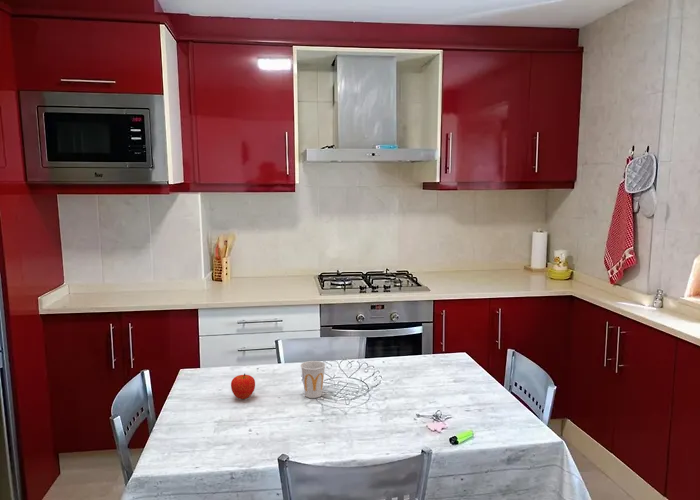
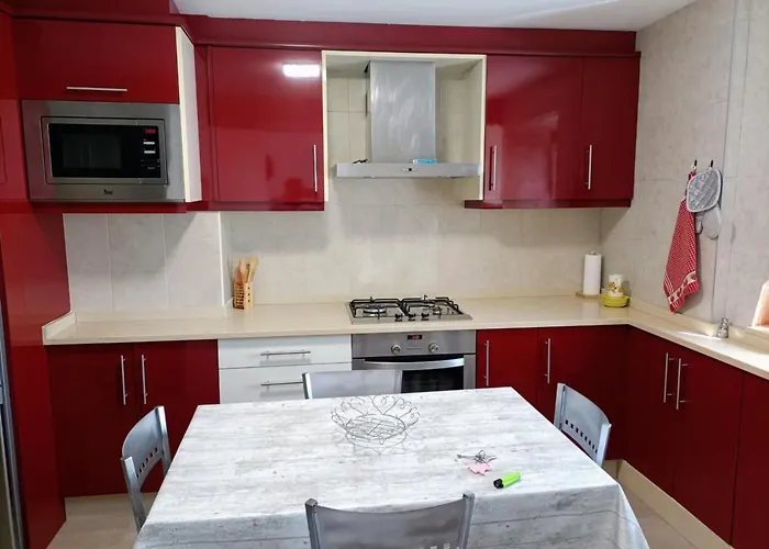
- fruit (243, 385)
- cup (313, 379)
